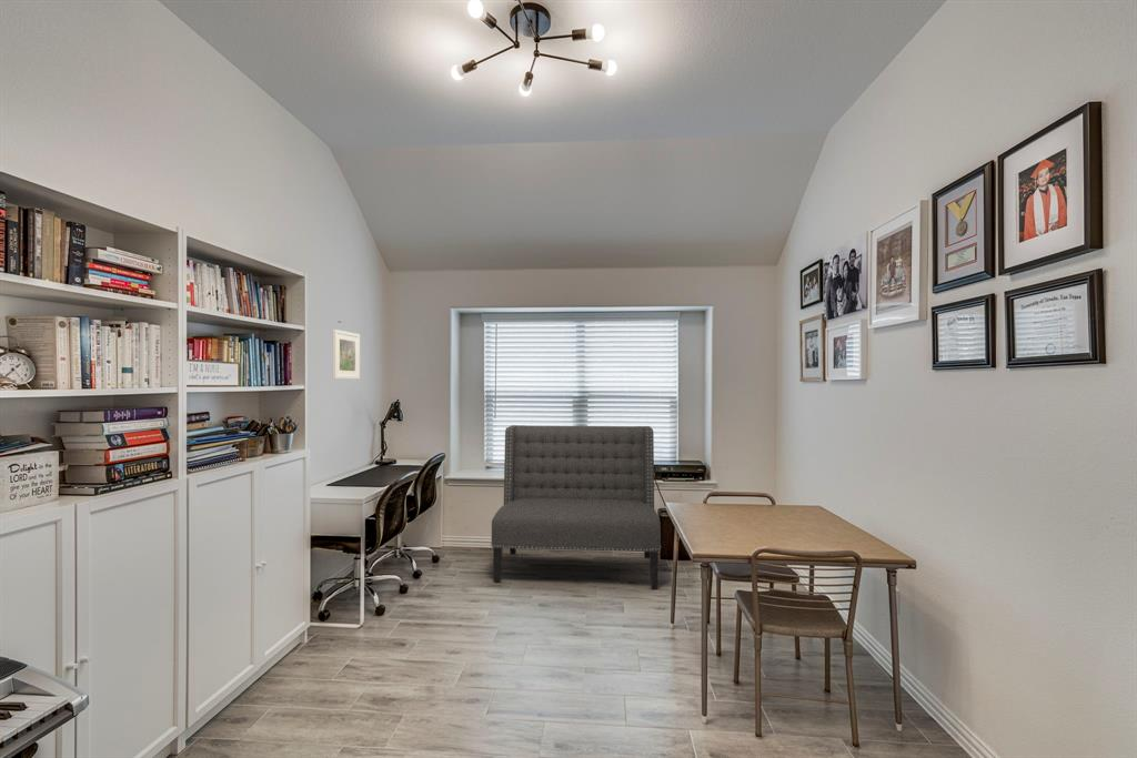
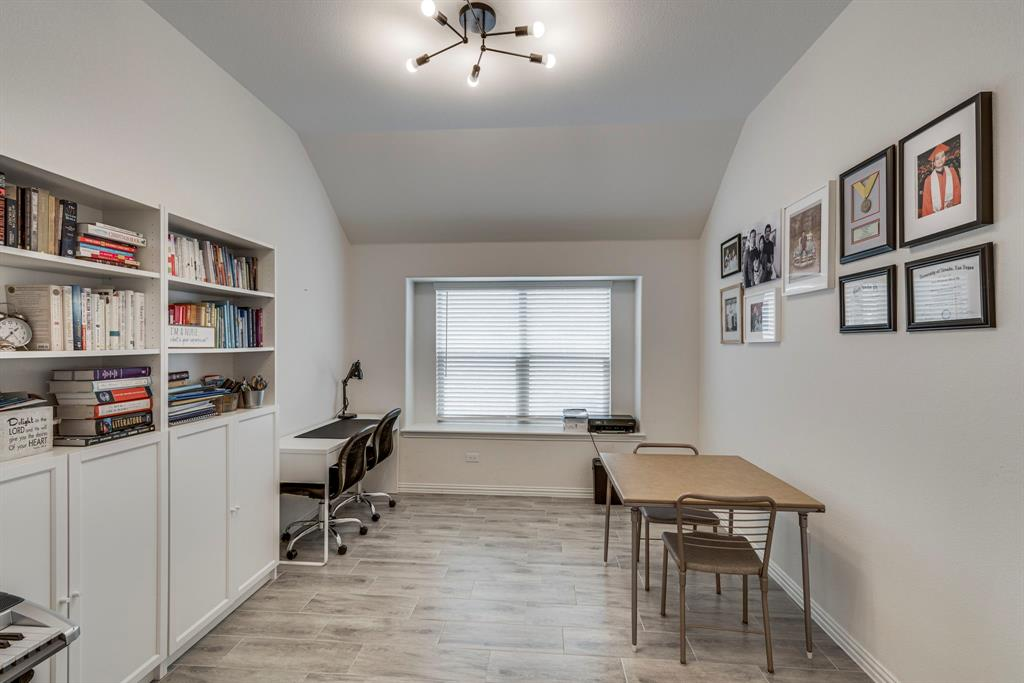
- sofa (577, 498)
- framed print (346, 355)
